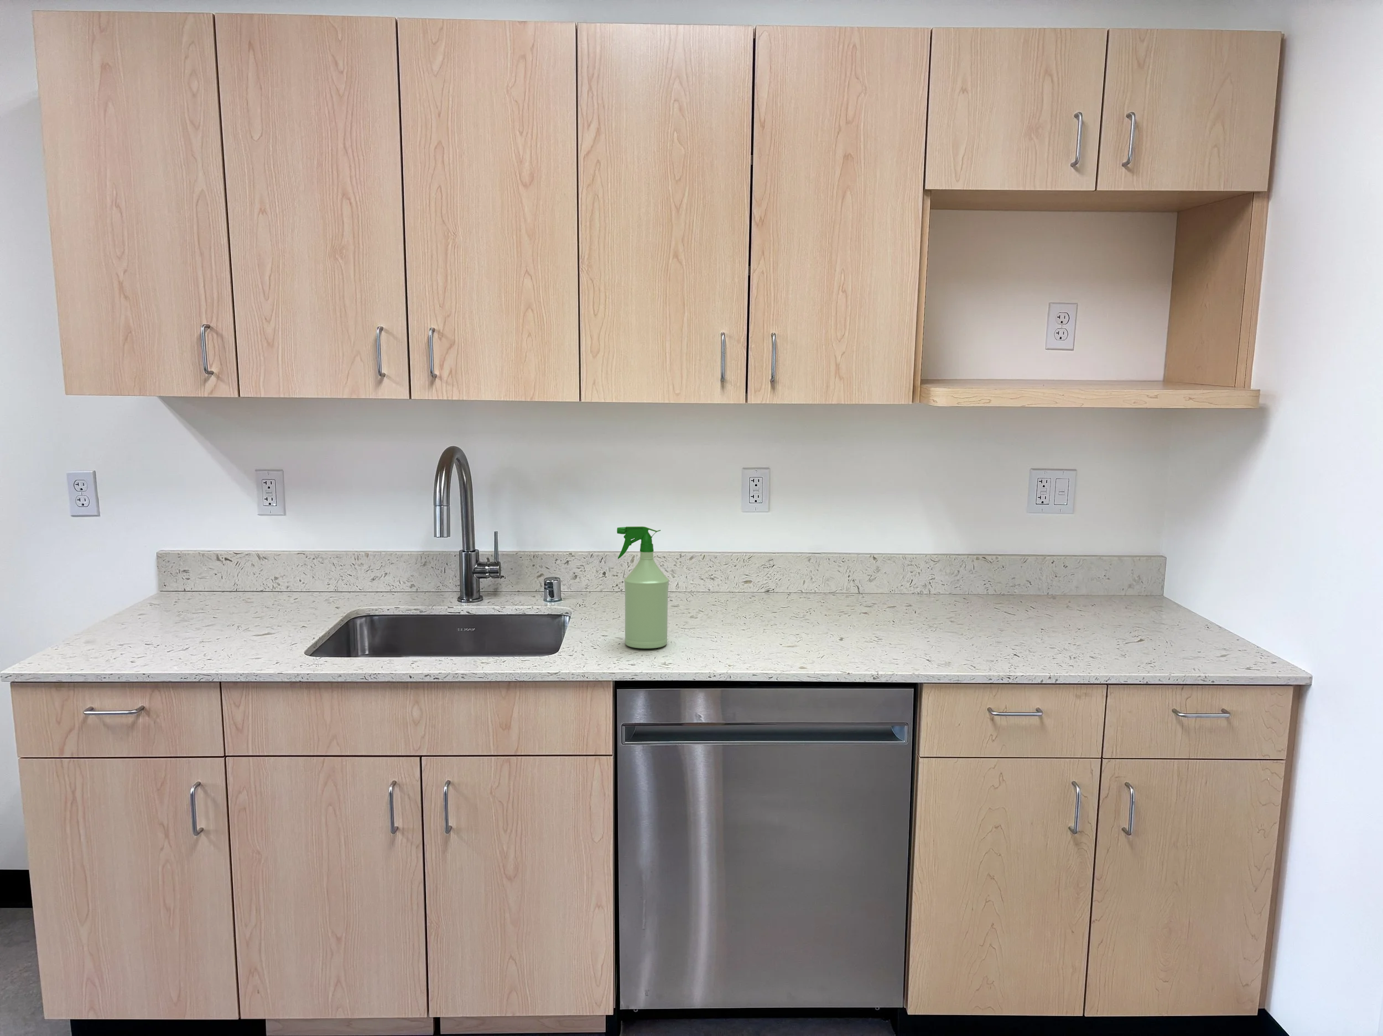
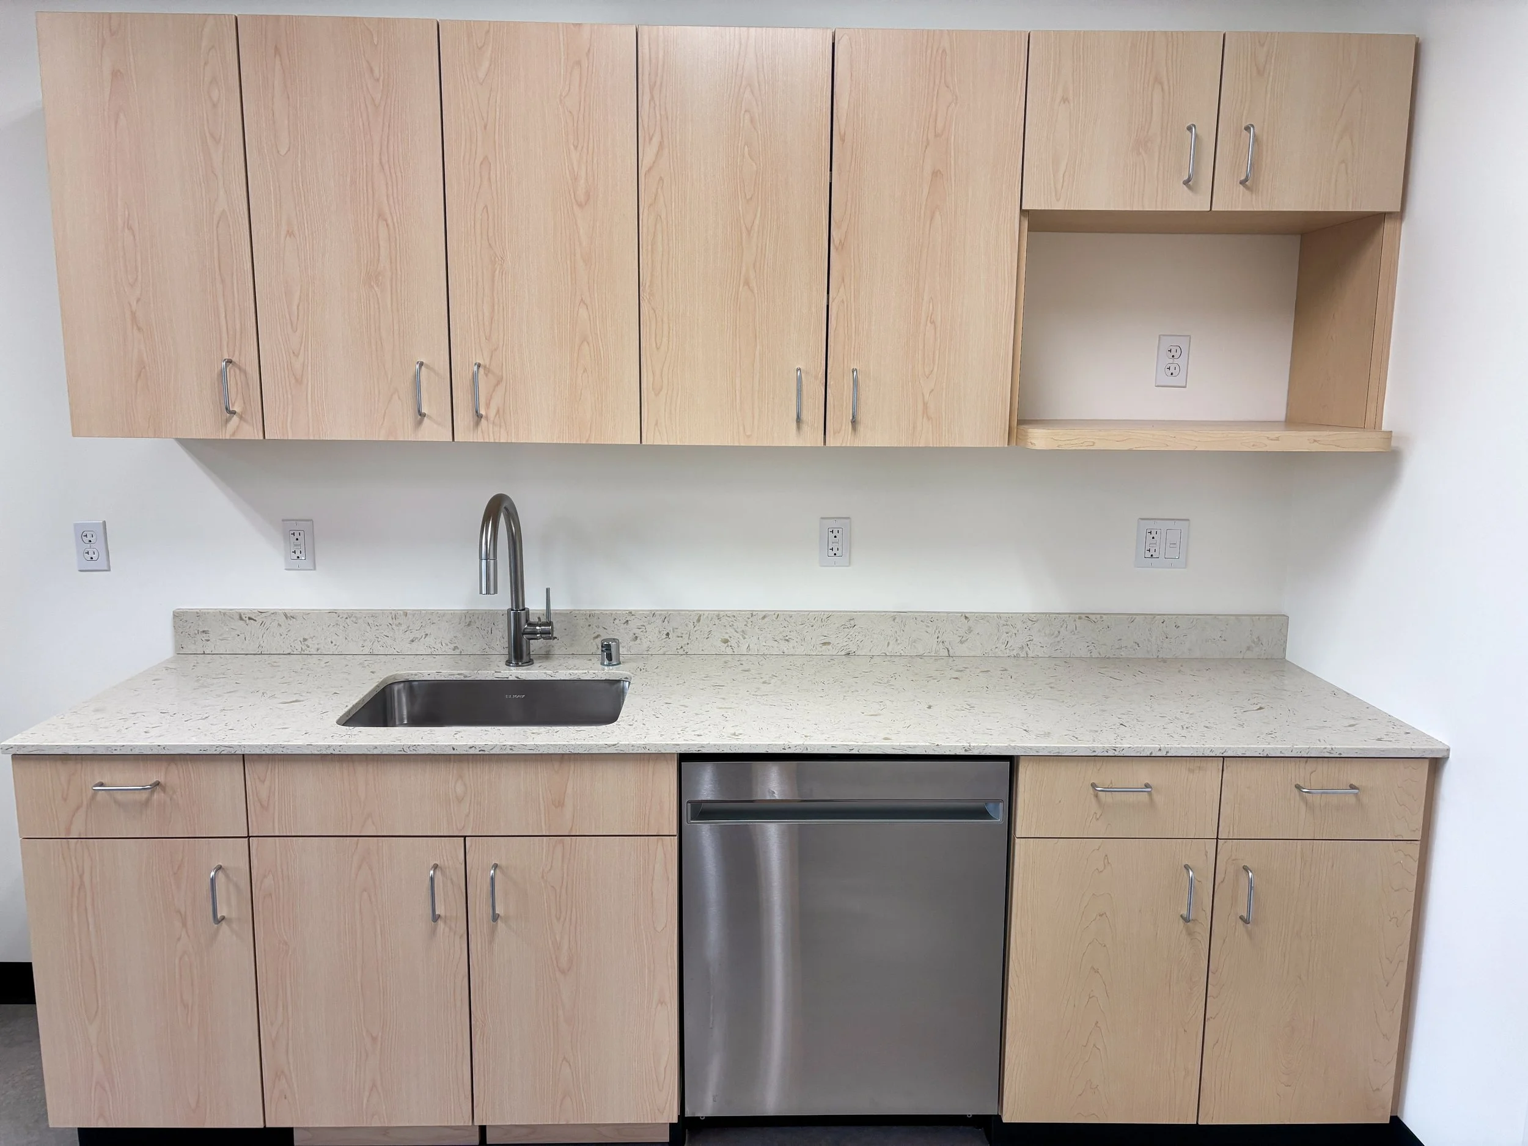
- spray bottle (646, 585)
